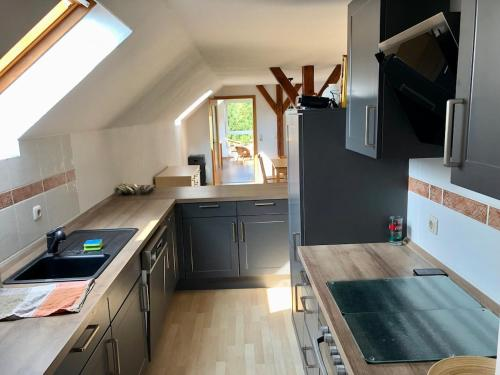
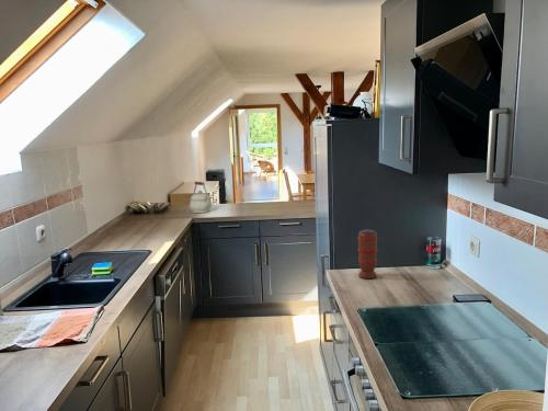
+ spice grinder (367, 253)
+ kettle (201, 196)
